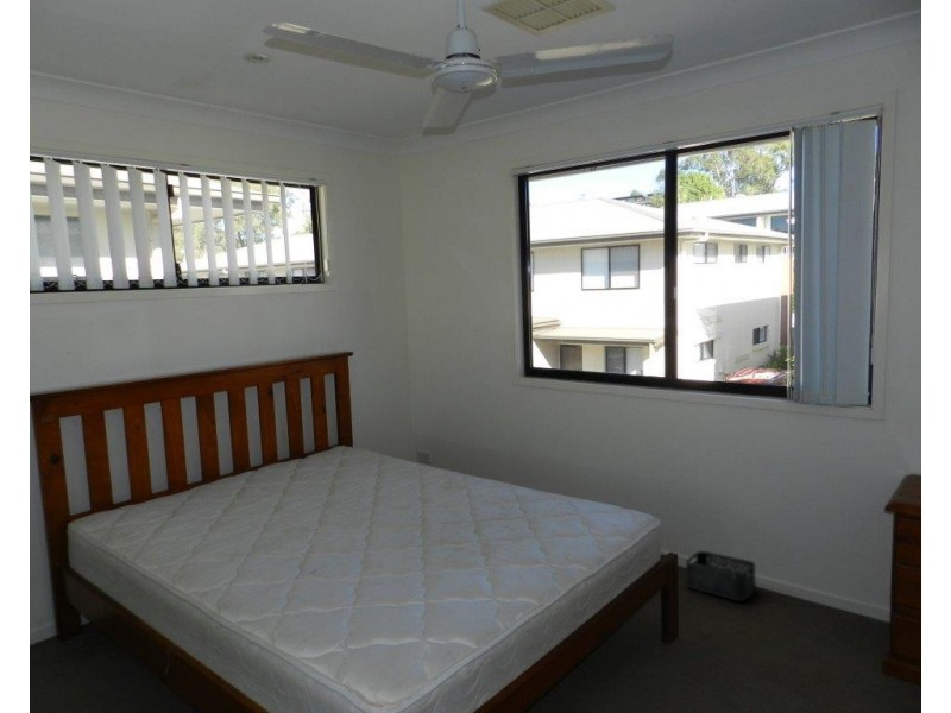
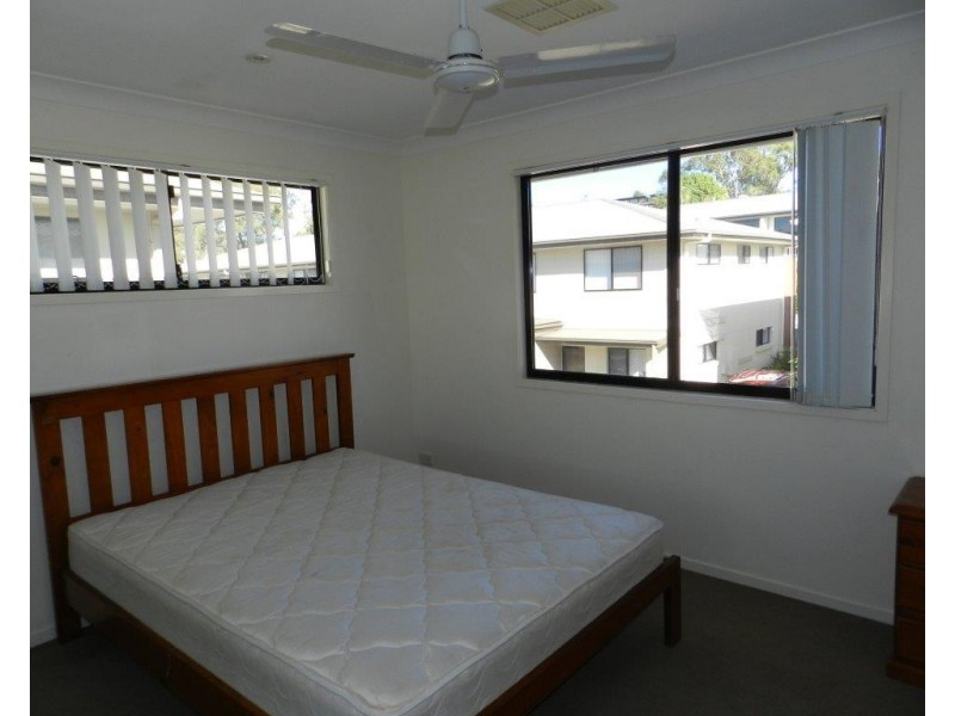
- storage bin (720, 574)
